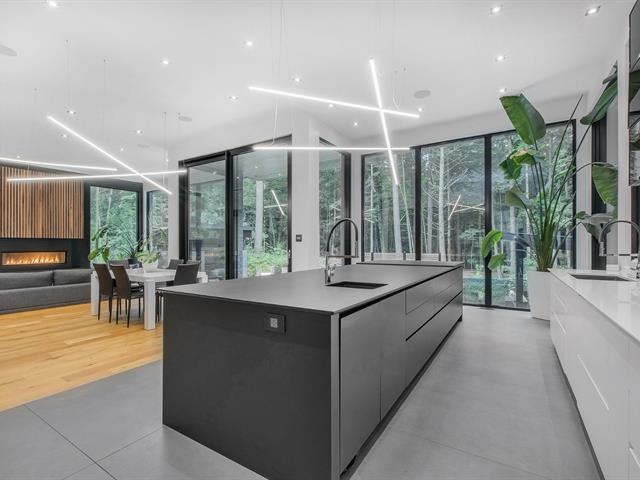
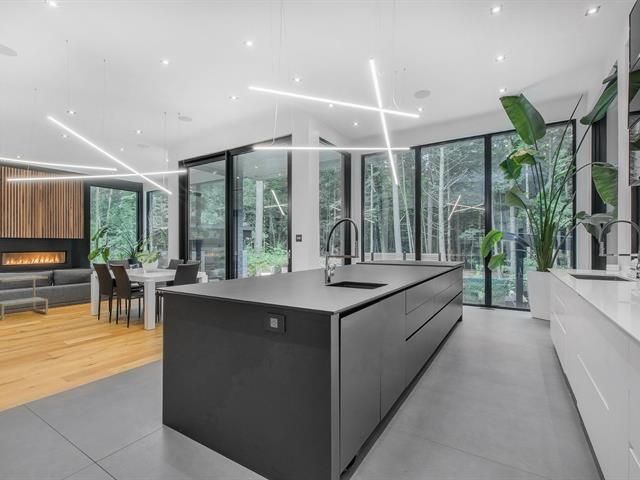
+ side table (19, 299)
